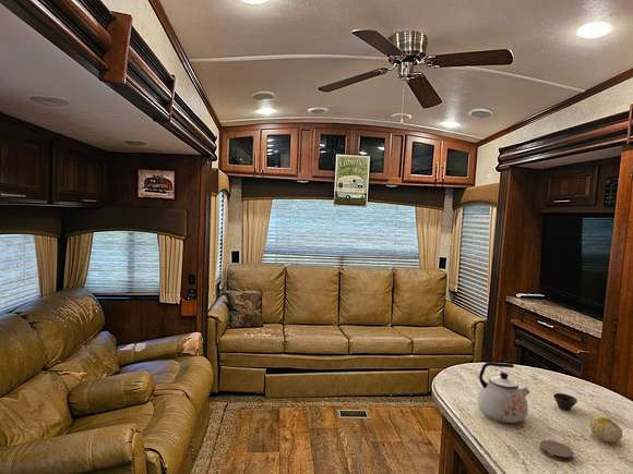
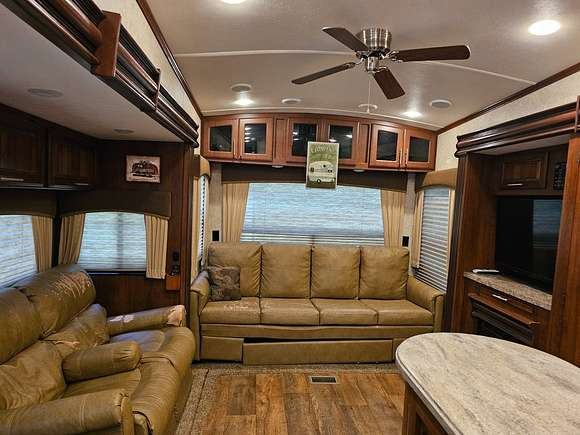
- coaster (556, 450)
- cup (565, 402)
- fruit (606, 428)
- kettle (503, 389)
